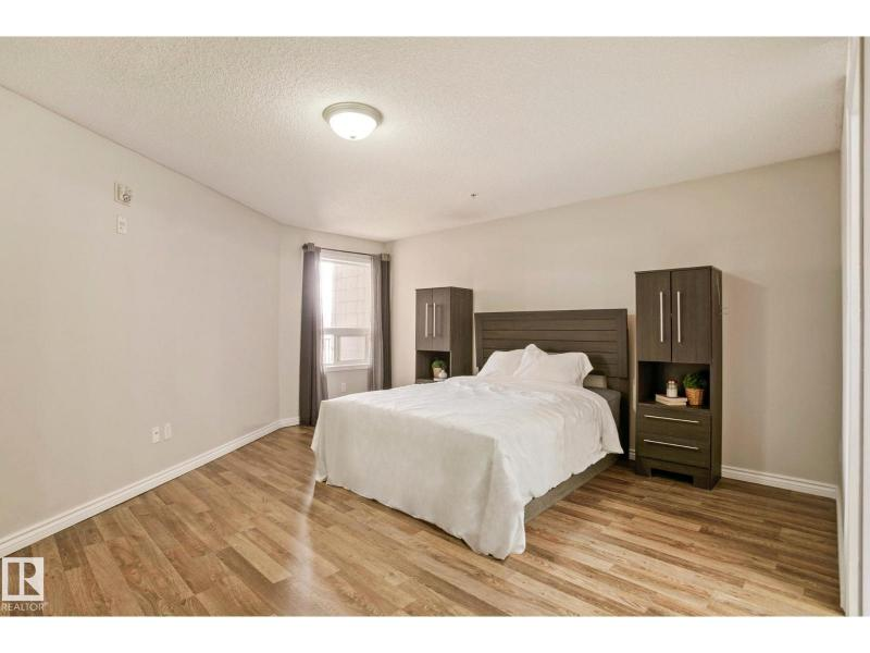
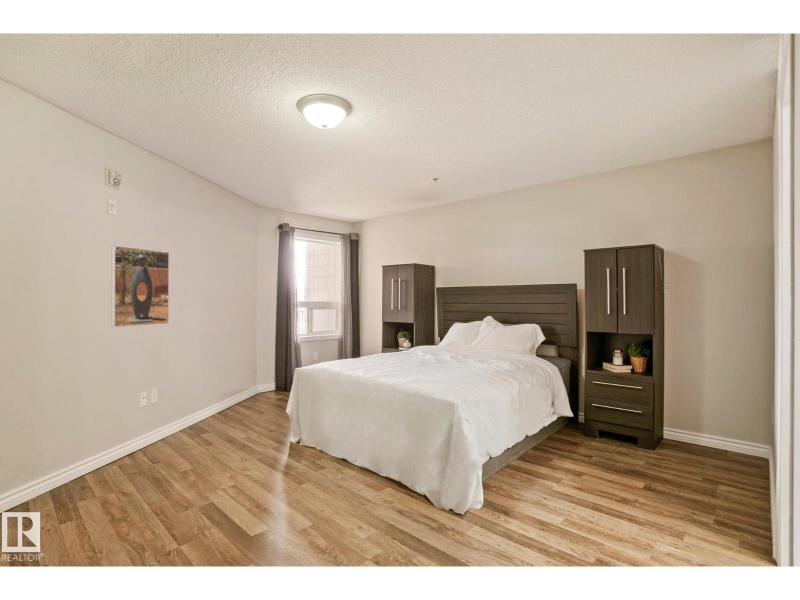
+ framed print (142, 287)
